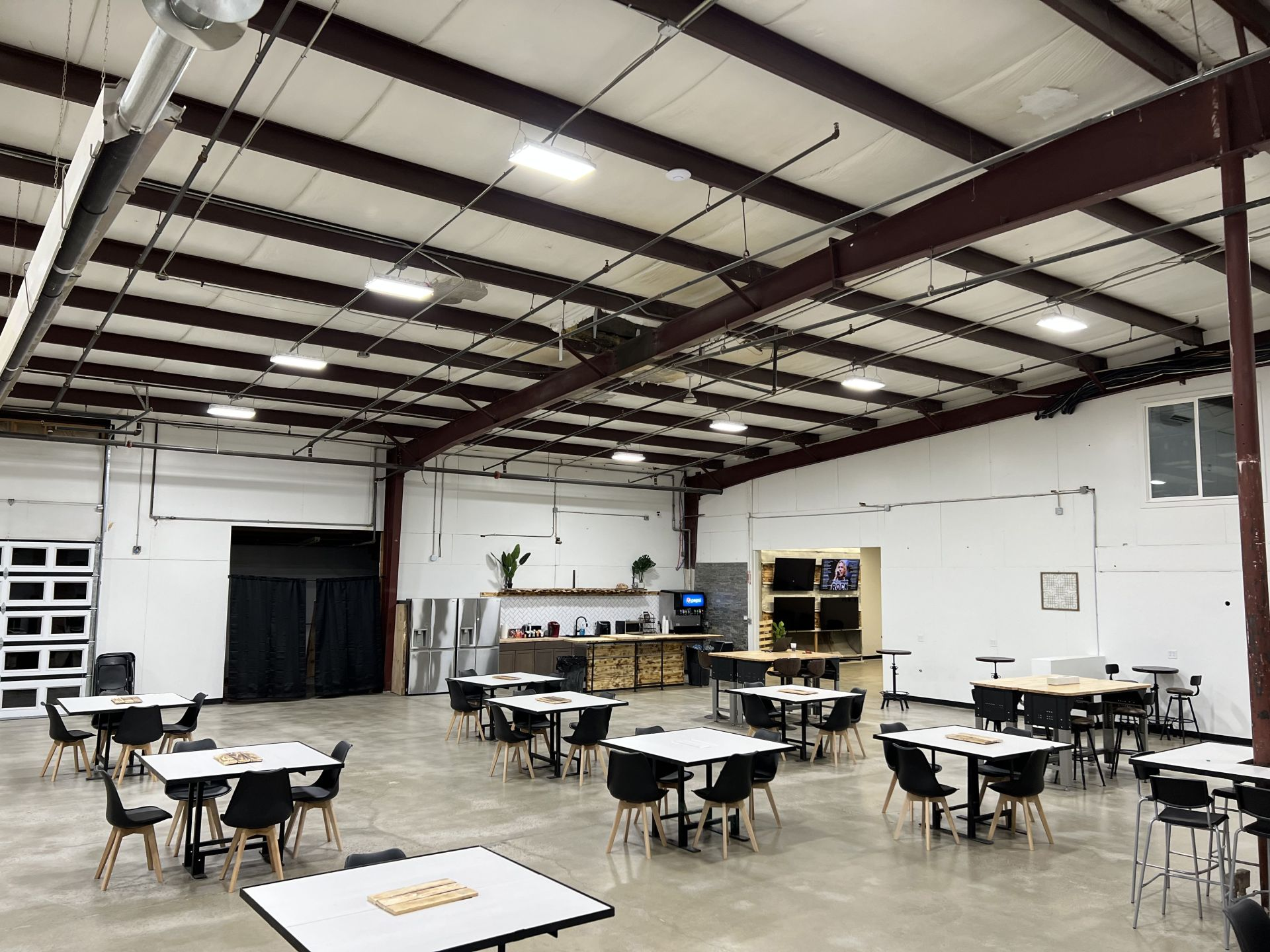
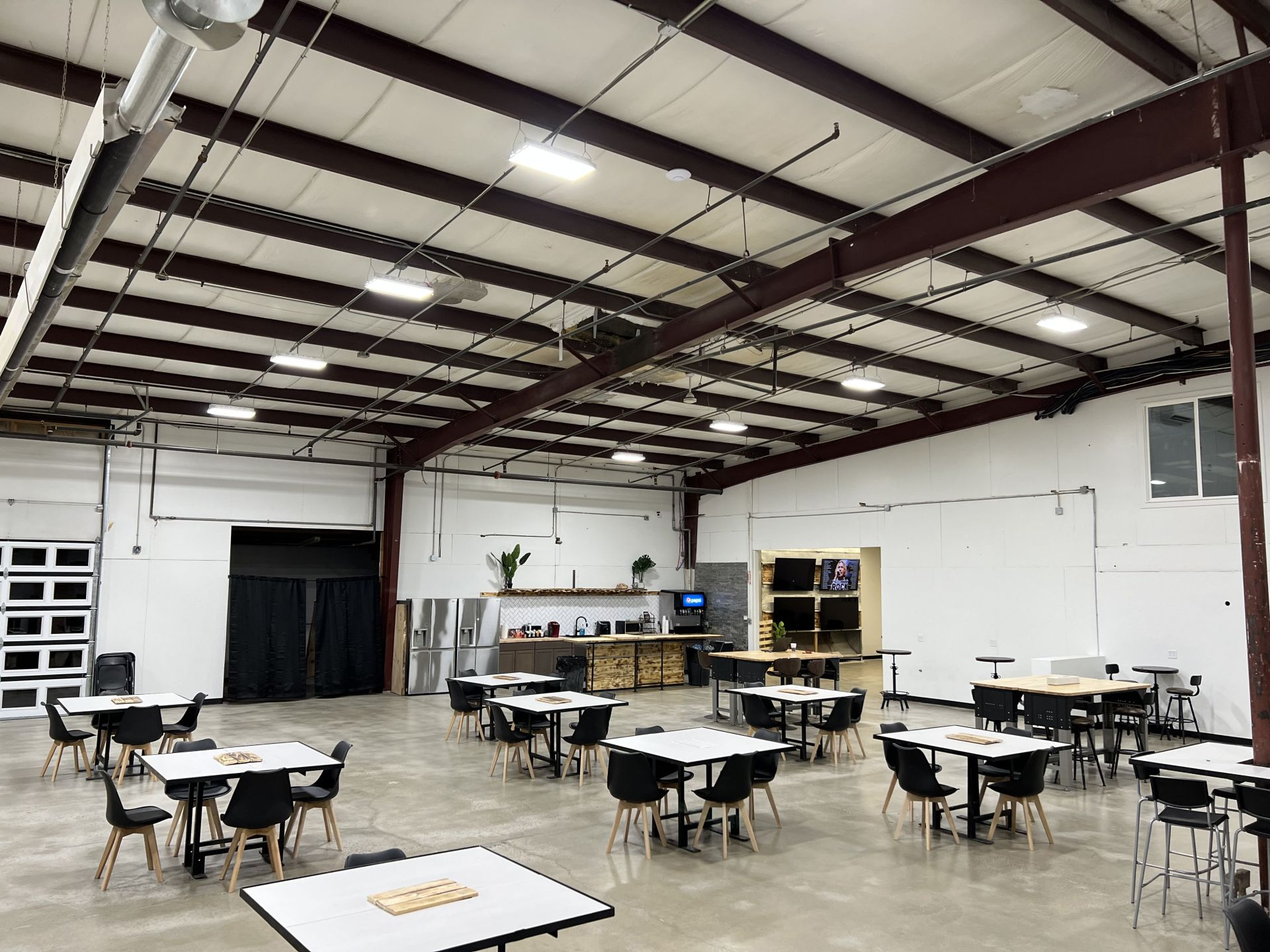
- wall art (1059, 590)
